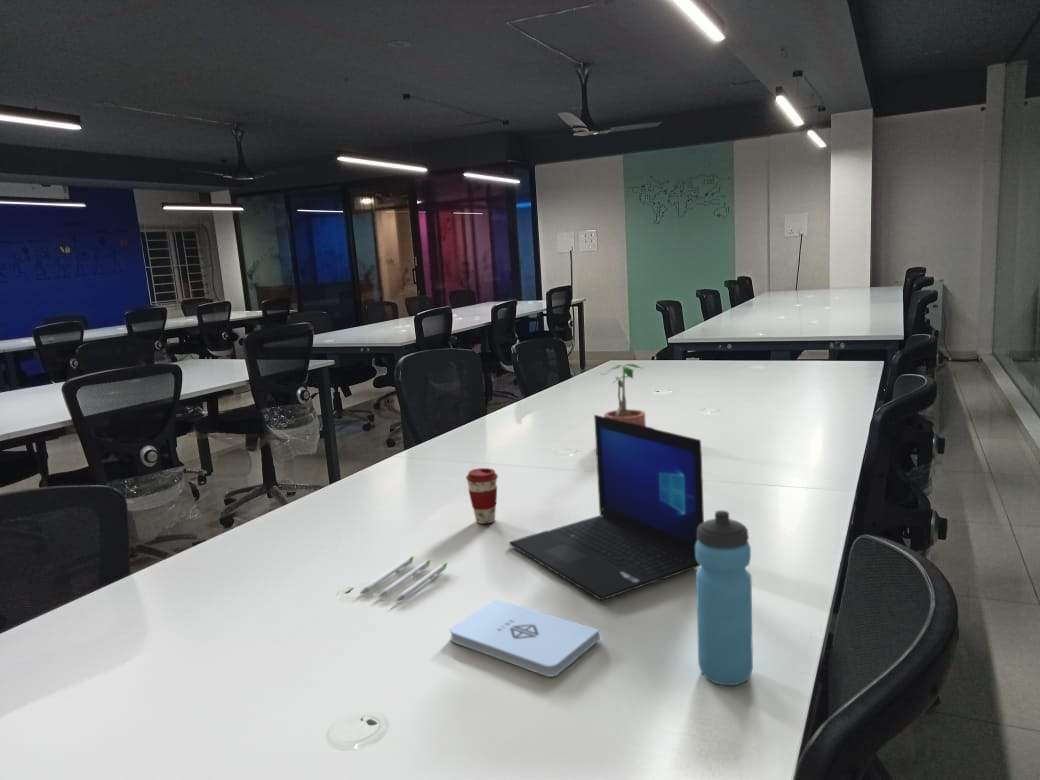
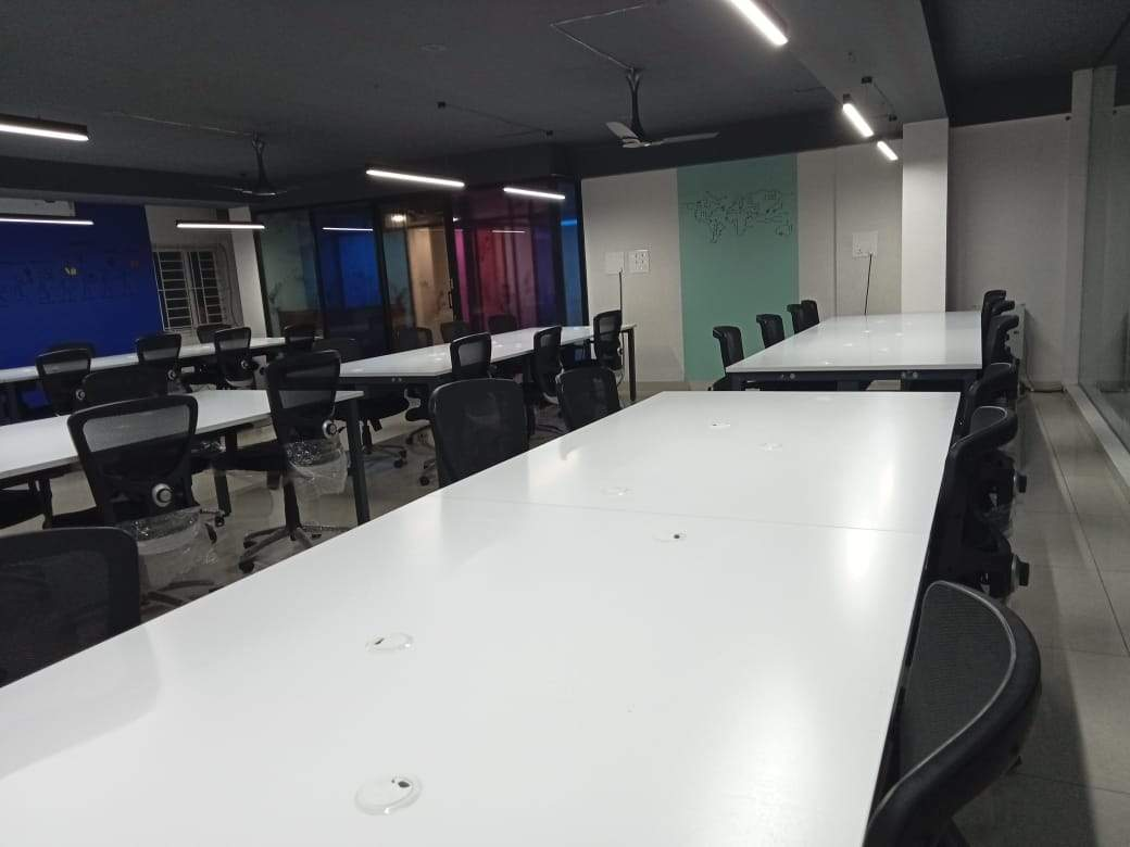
- laptop (599, 496)
- water bottle (723, 594)
- pen (405, 577)
- coffee cup (483, 496)
- notepad (522, 634)
- potted plant (624, 403)
